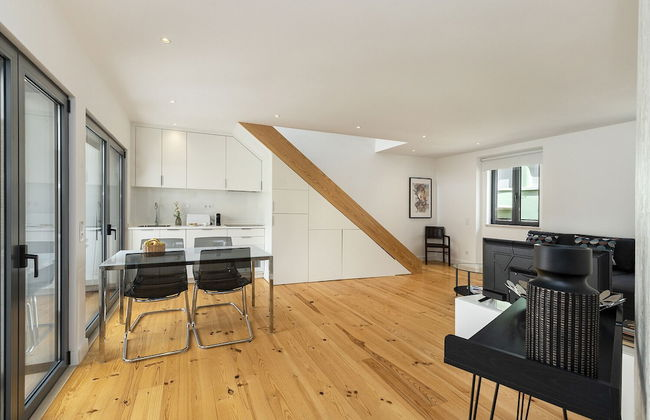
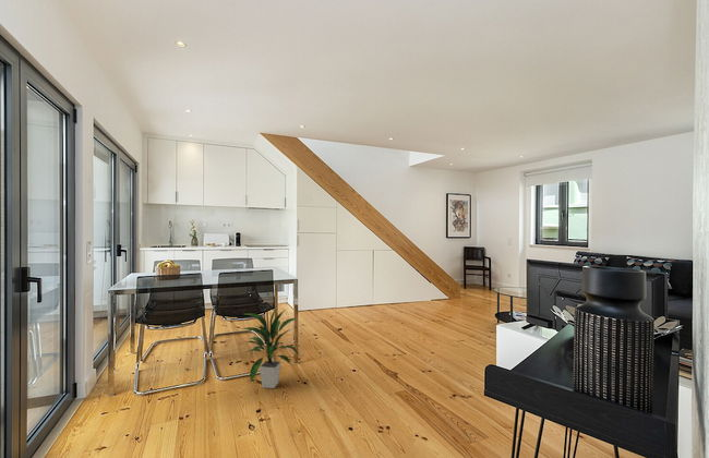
+ indoor plant (267, 346)
